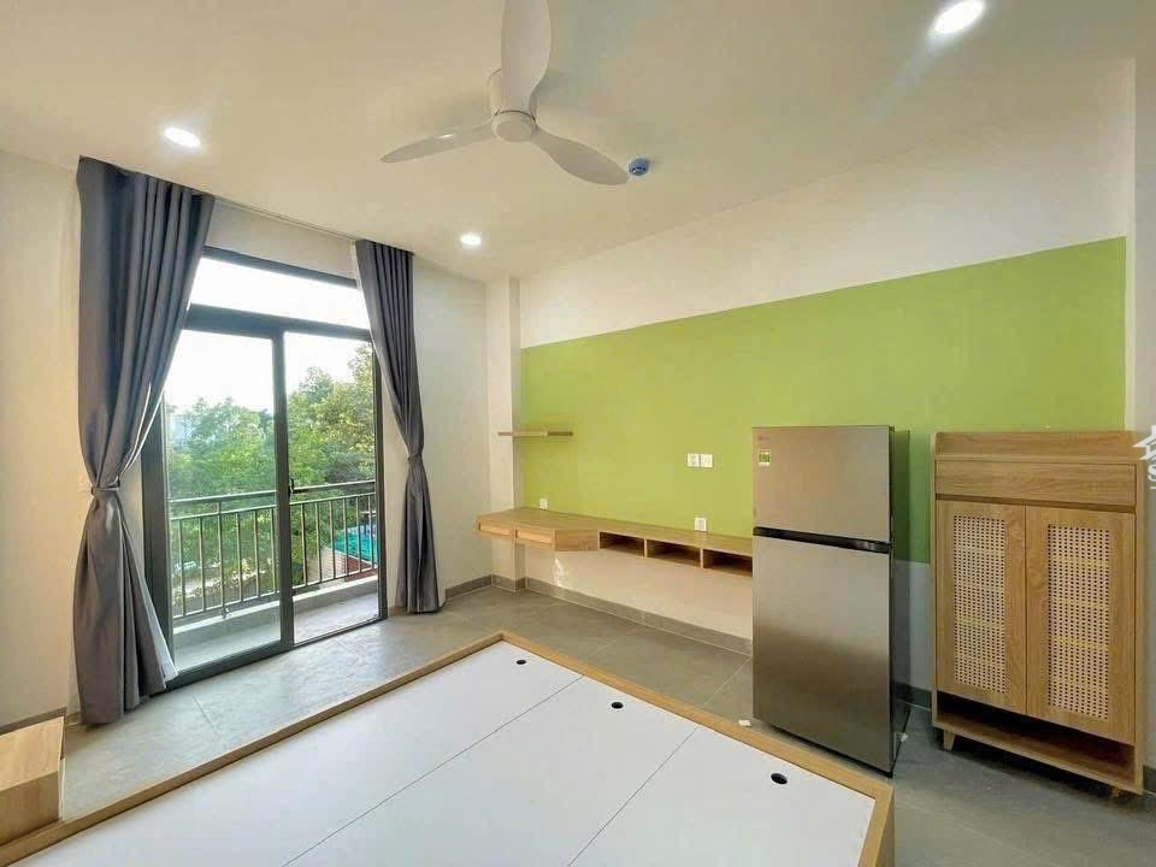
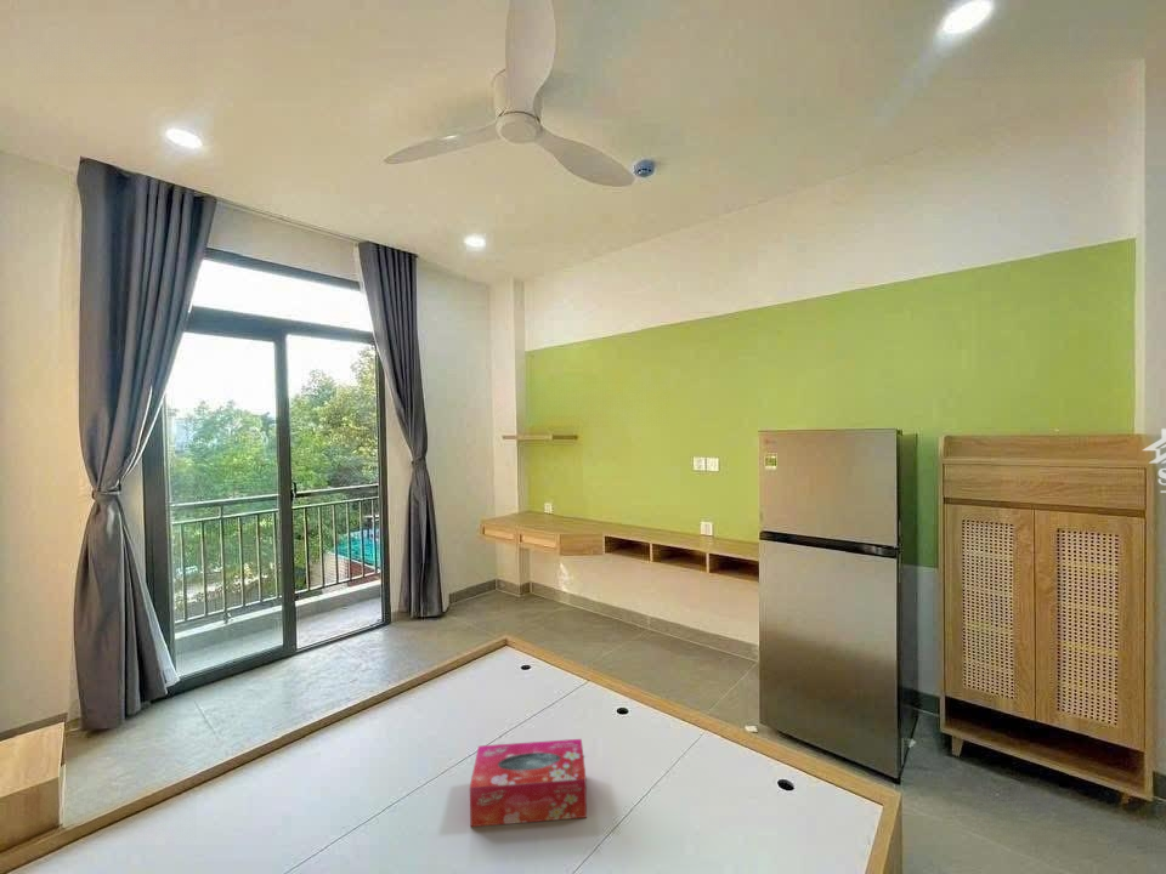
+ tissue box (530, 779)
